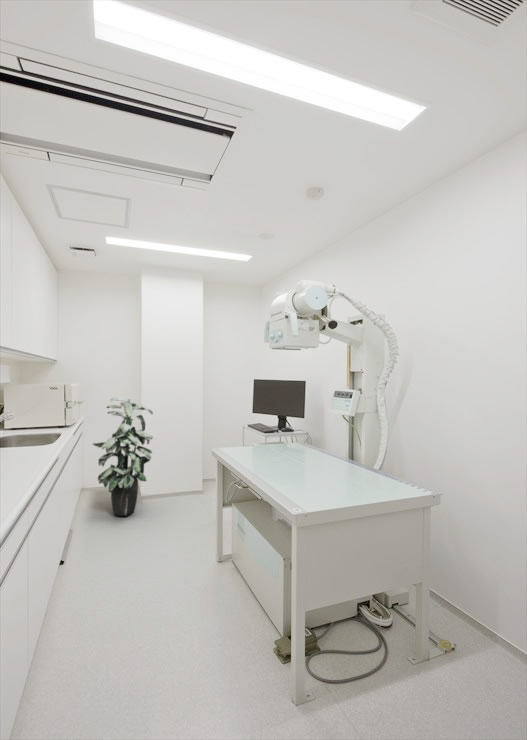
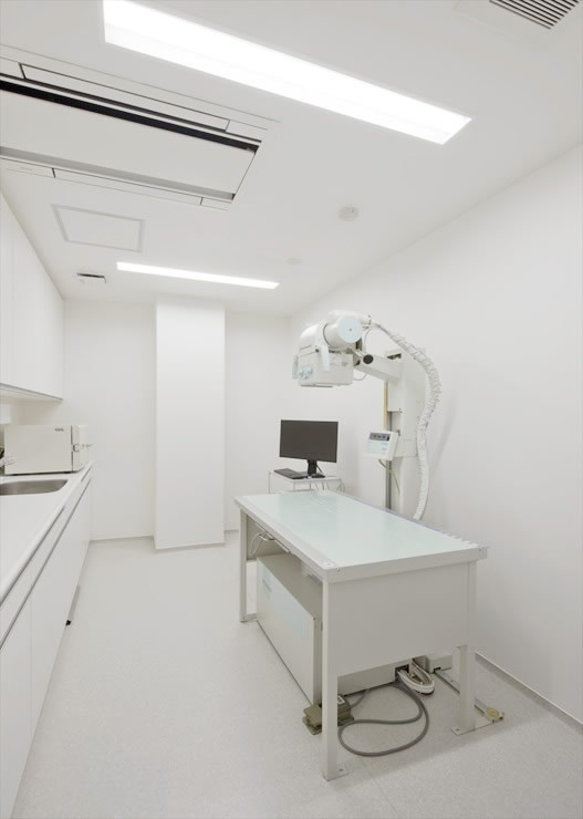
- indoor plant (123, 455)
